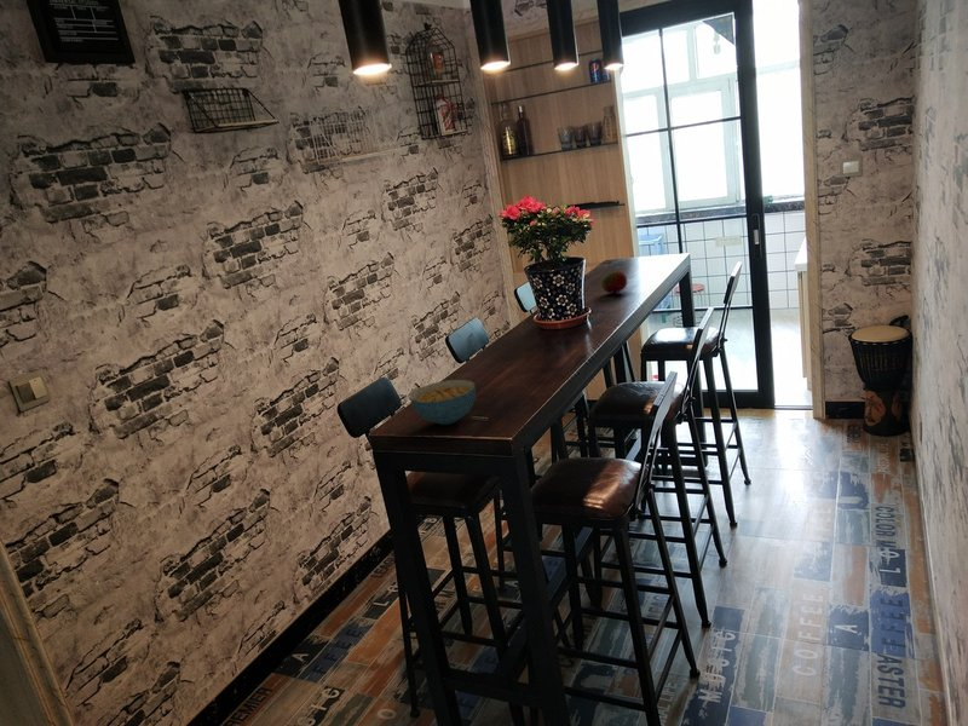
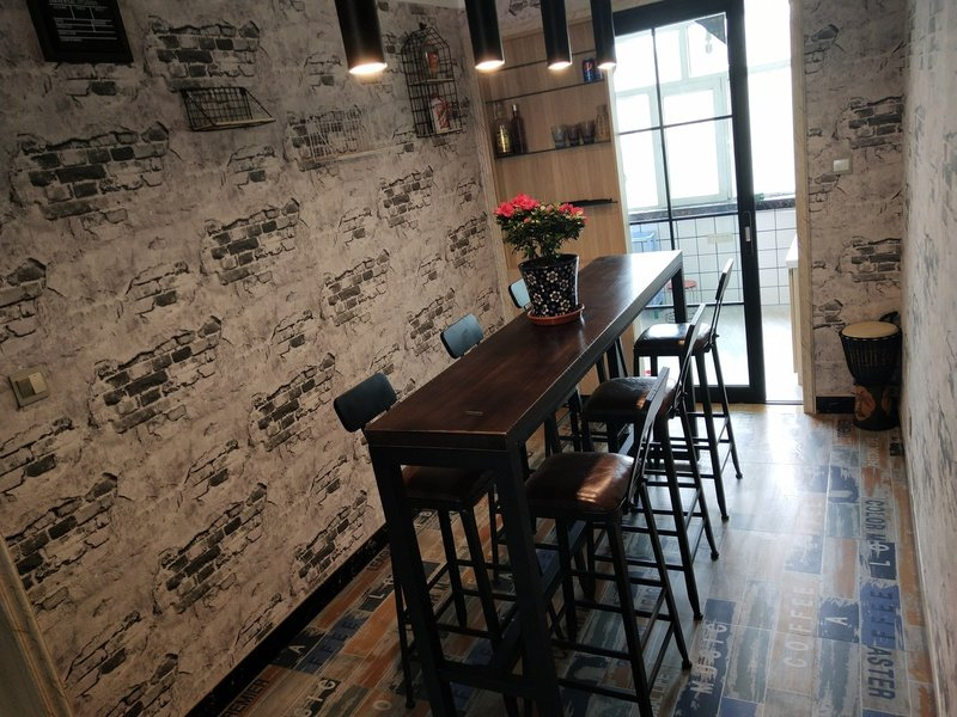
- cereal bowl (445, 405)
- fruit (613, 282)
